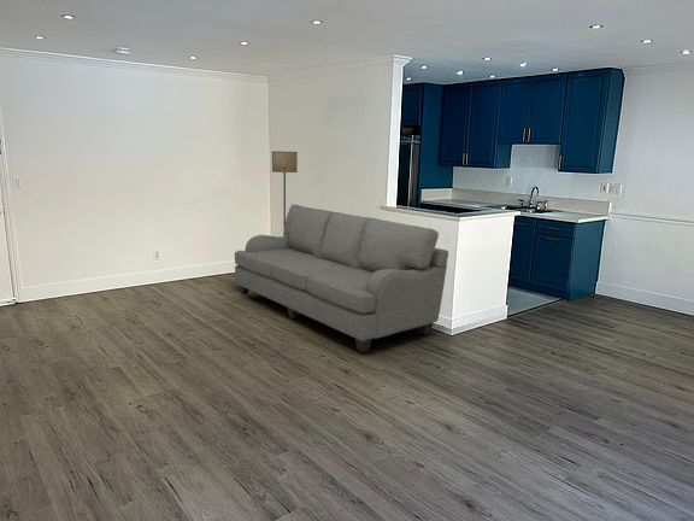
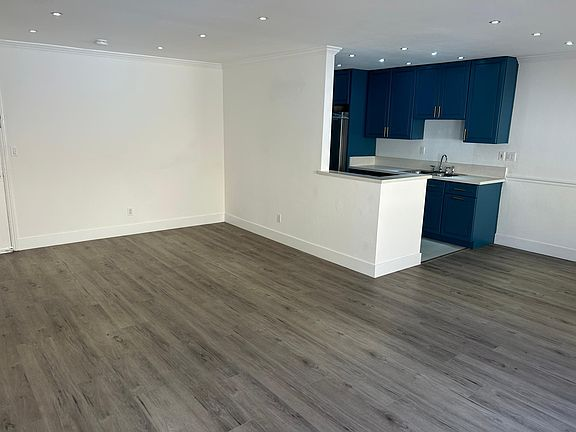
- floor lamp (284, 216)
- sofa (328, 263)
